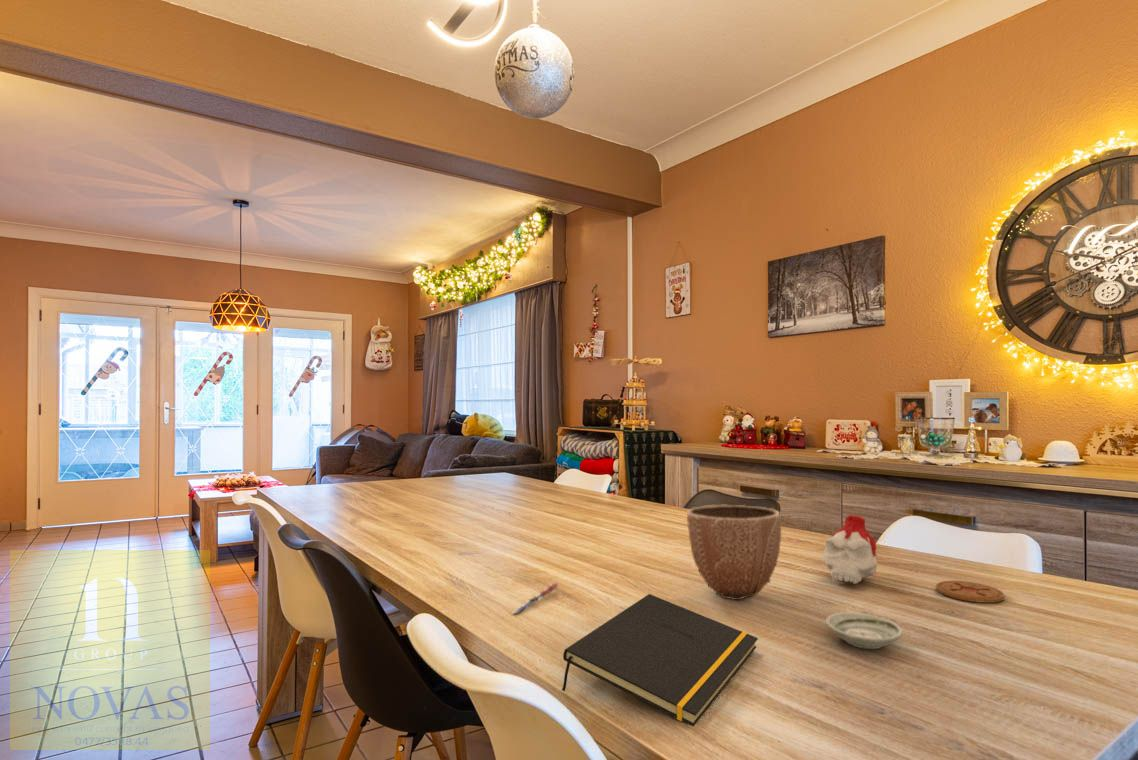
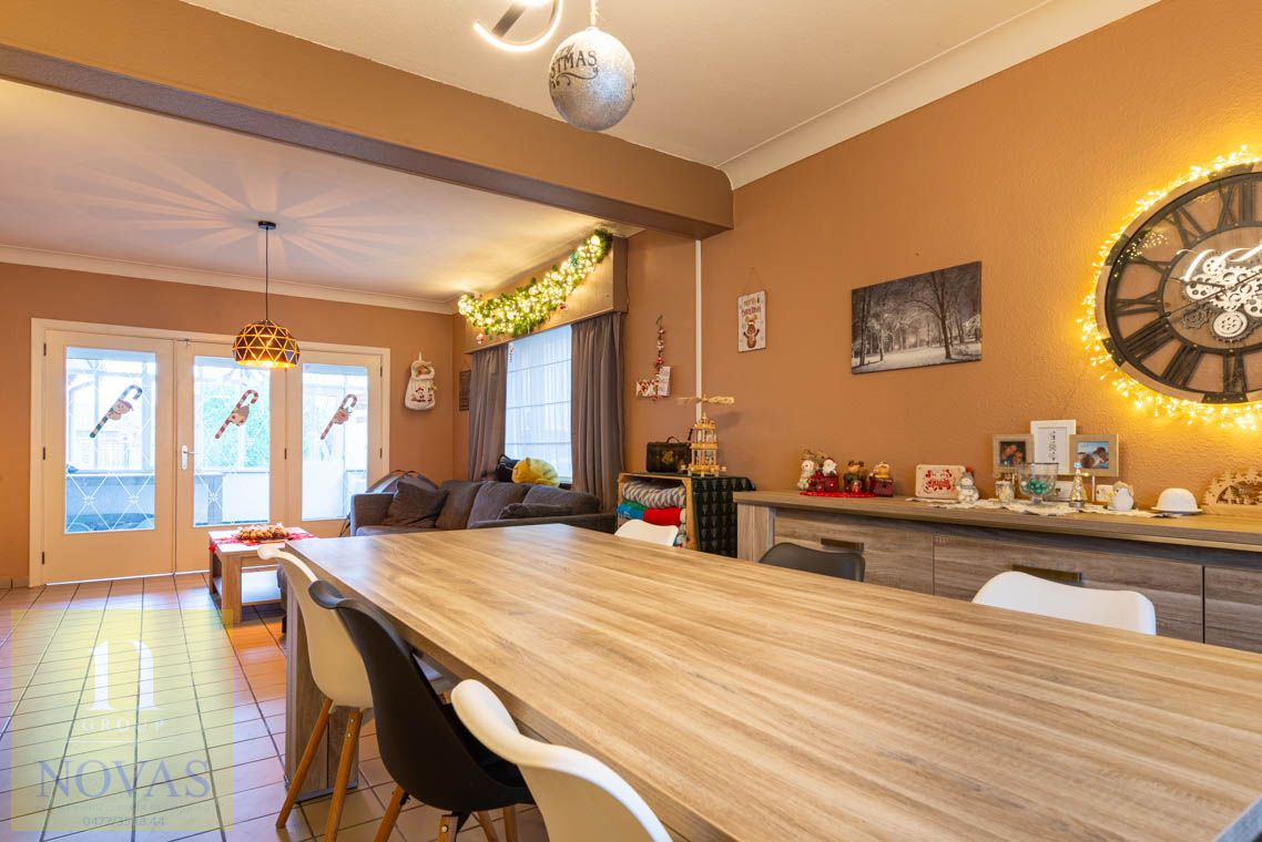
- notepad (667, 648)
- pen (536, 597)
- coaster (969, 591)
- decorative bowl (733, 551)
- candle (850, 548)
- saucer (863, 632)
